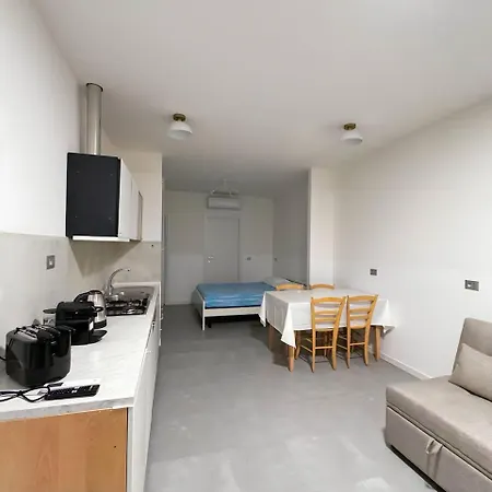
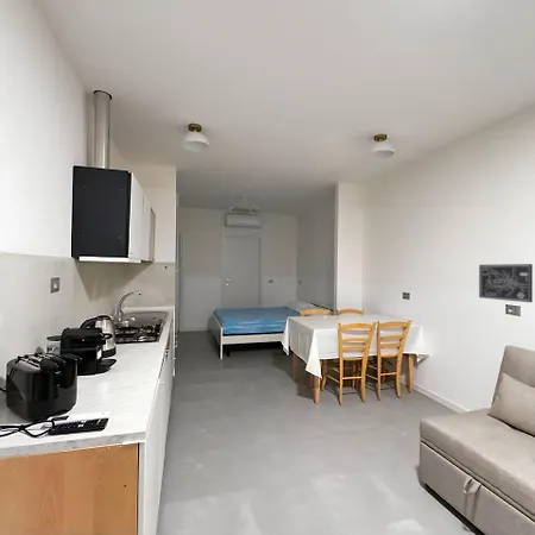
+ wall art (503, 282)
